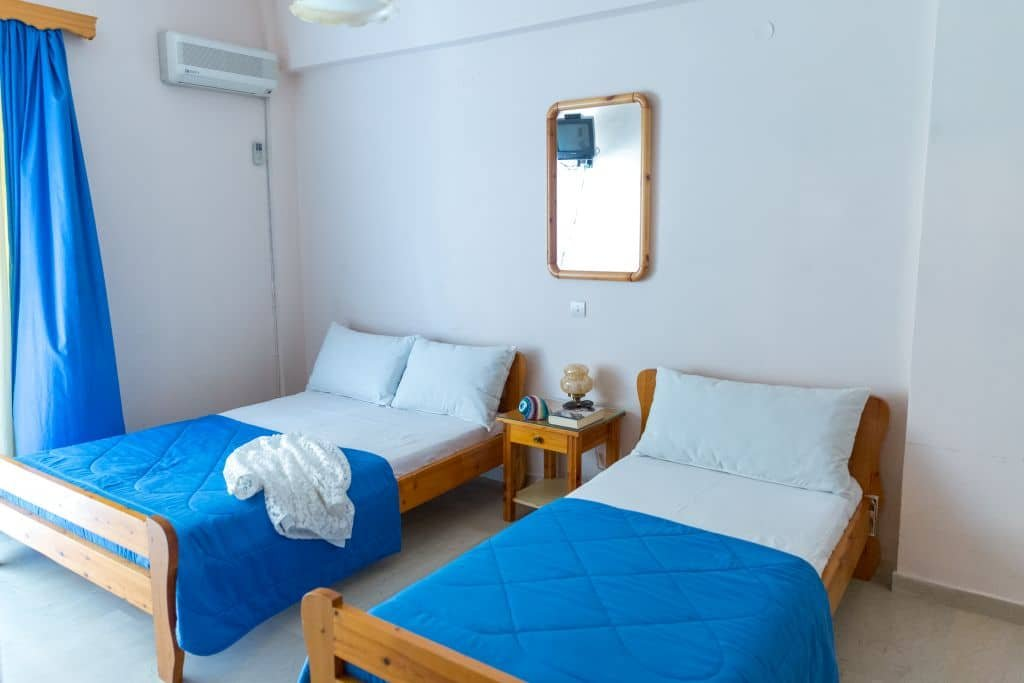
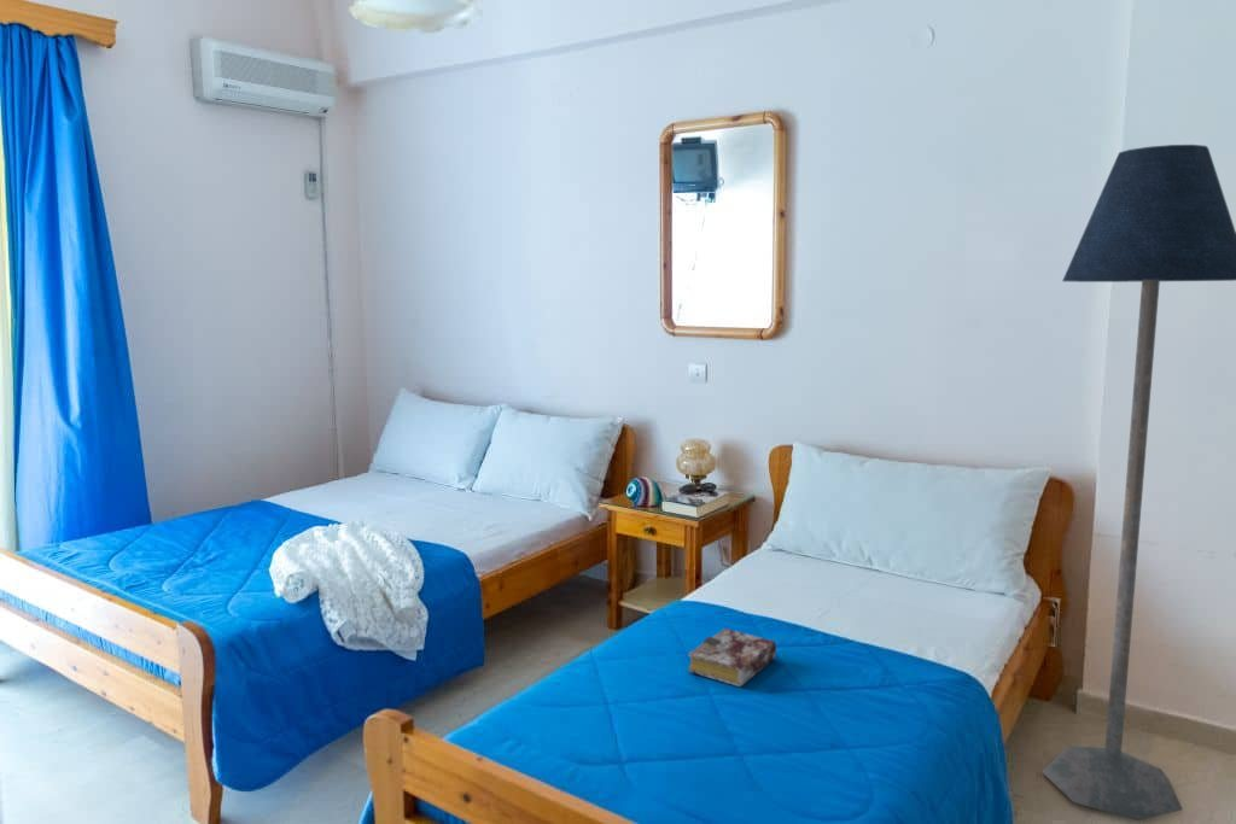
+ floor lamp (1135, 483)
+ book (731, 655)
